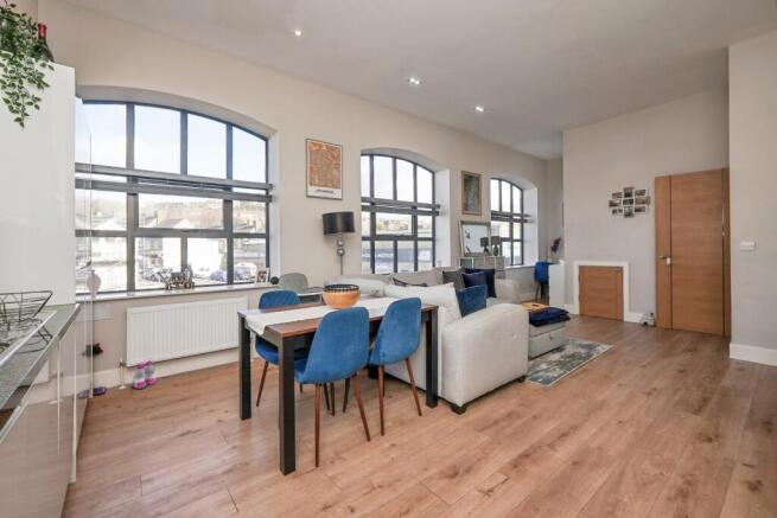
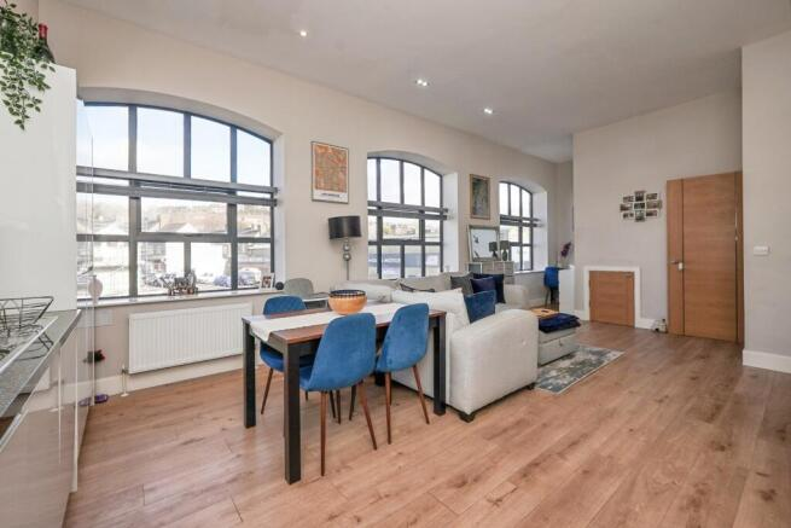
- boots (145, 371)
